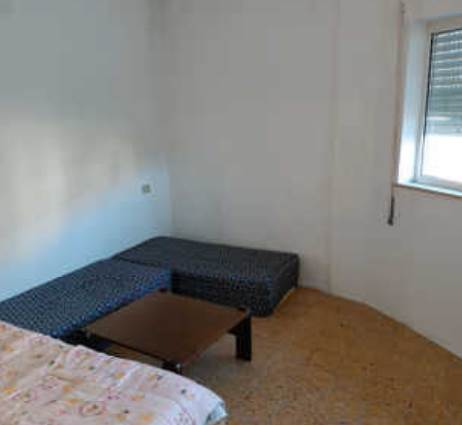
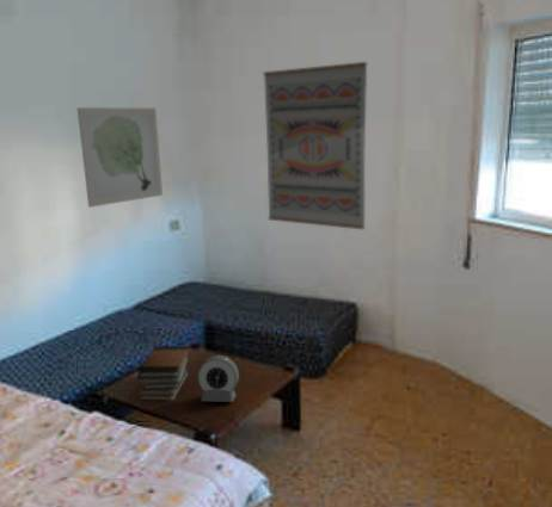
+ wall art (313, 148)
+ book stack (165, 371)
+ alarm clock (217, 378)
+ wall art (123, 155)
